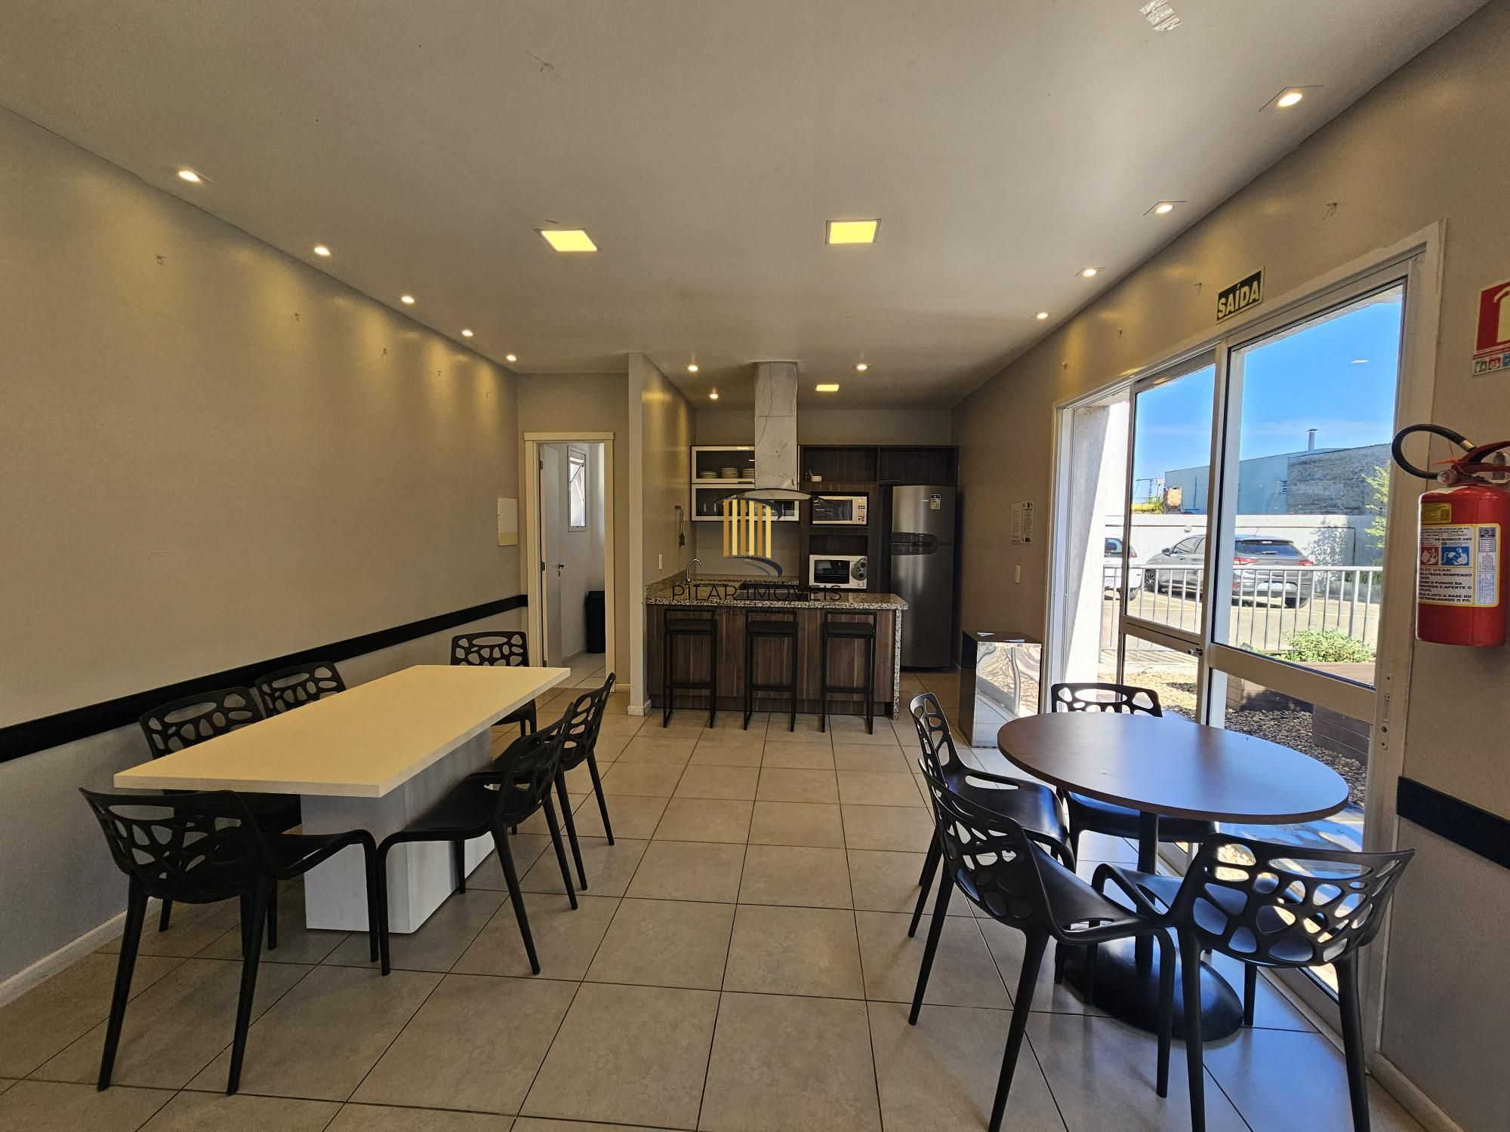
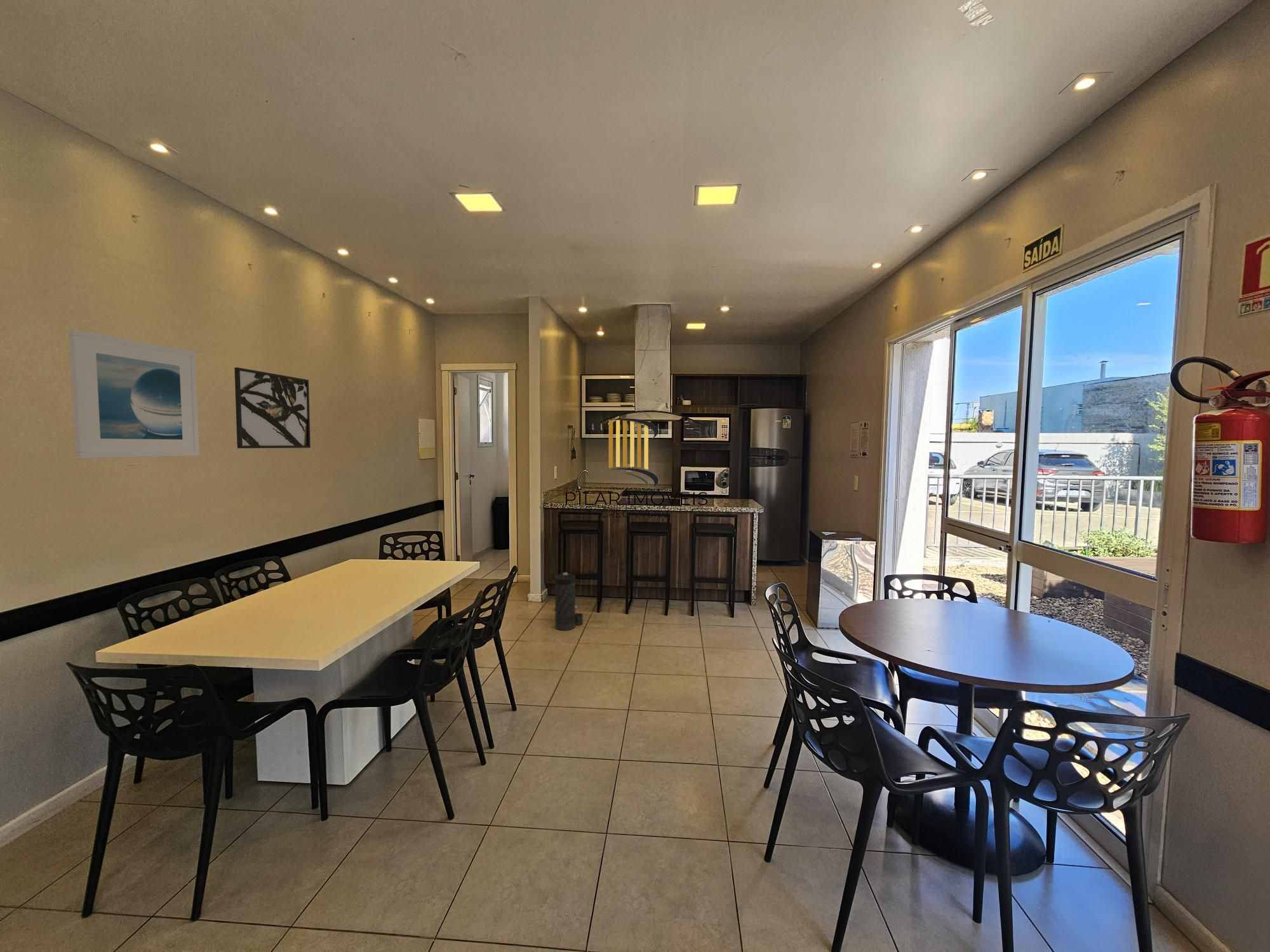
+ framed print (142, 399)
+ canister (568, 599)
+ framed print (276, 411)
